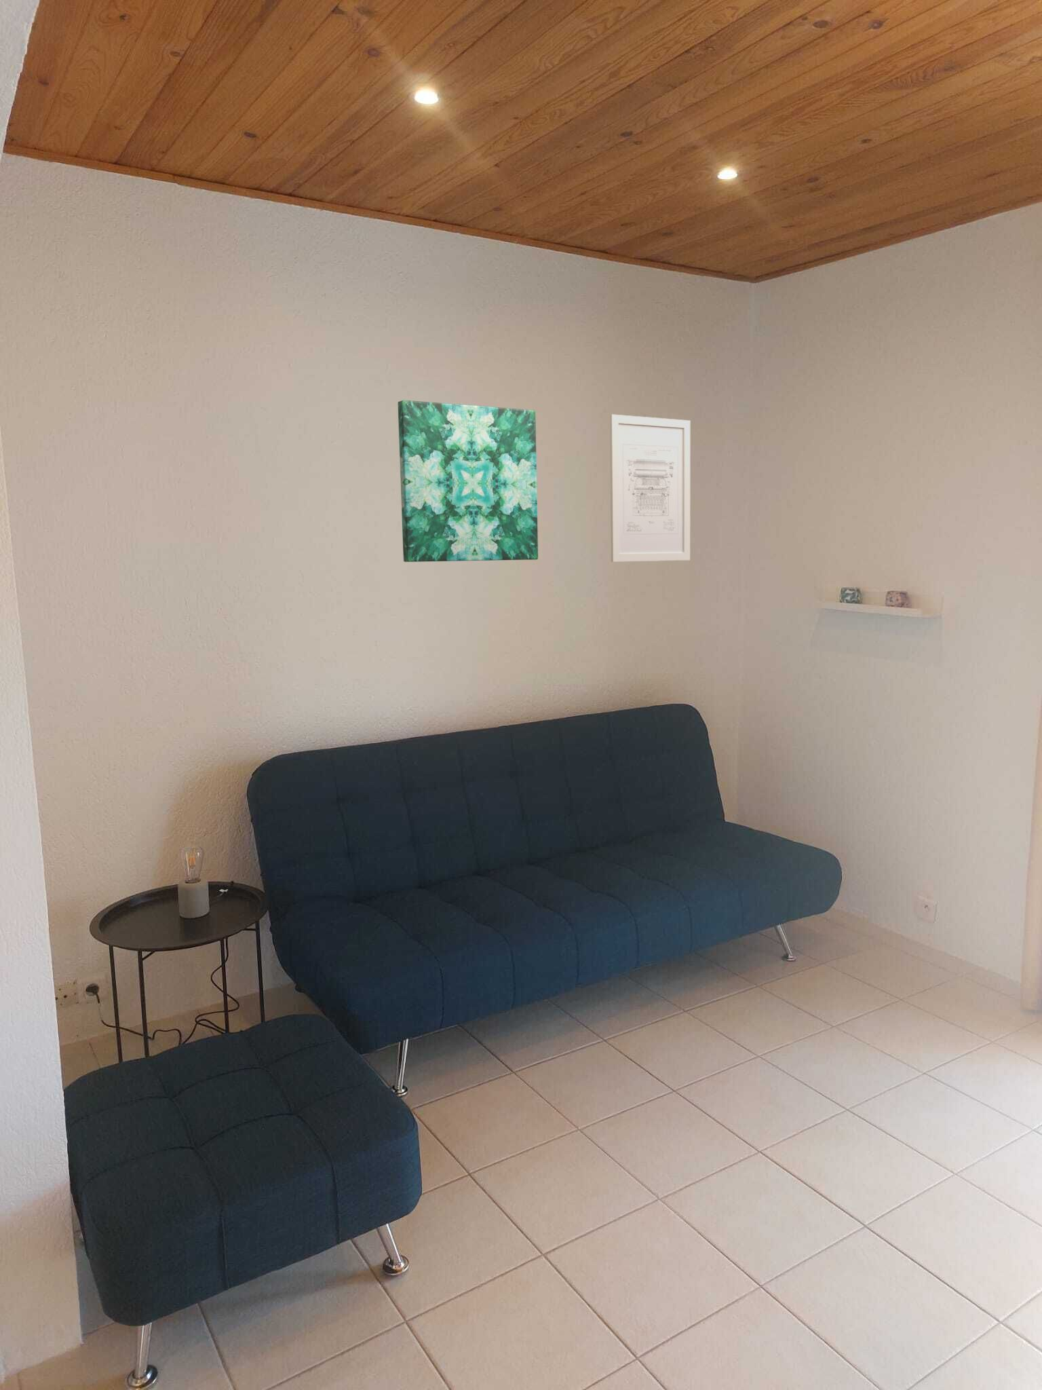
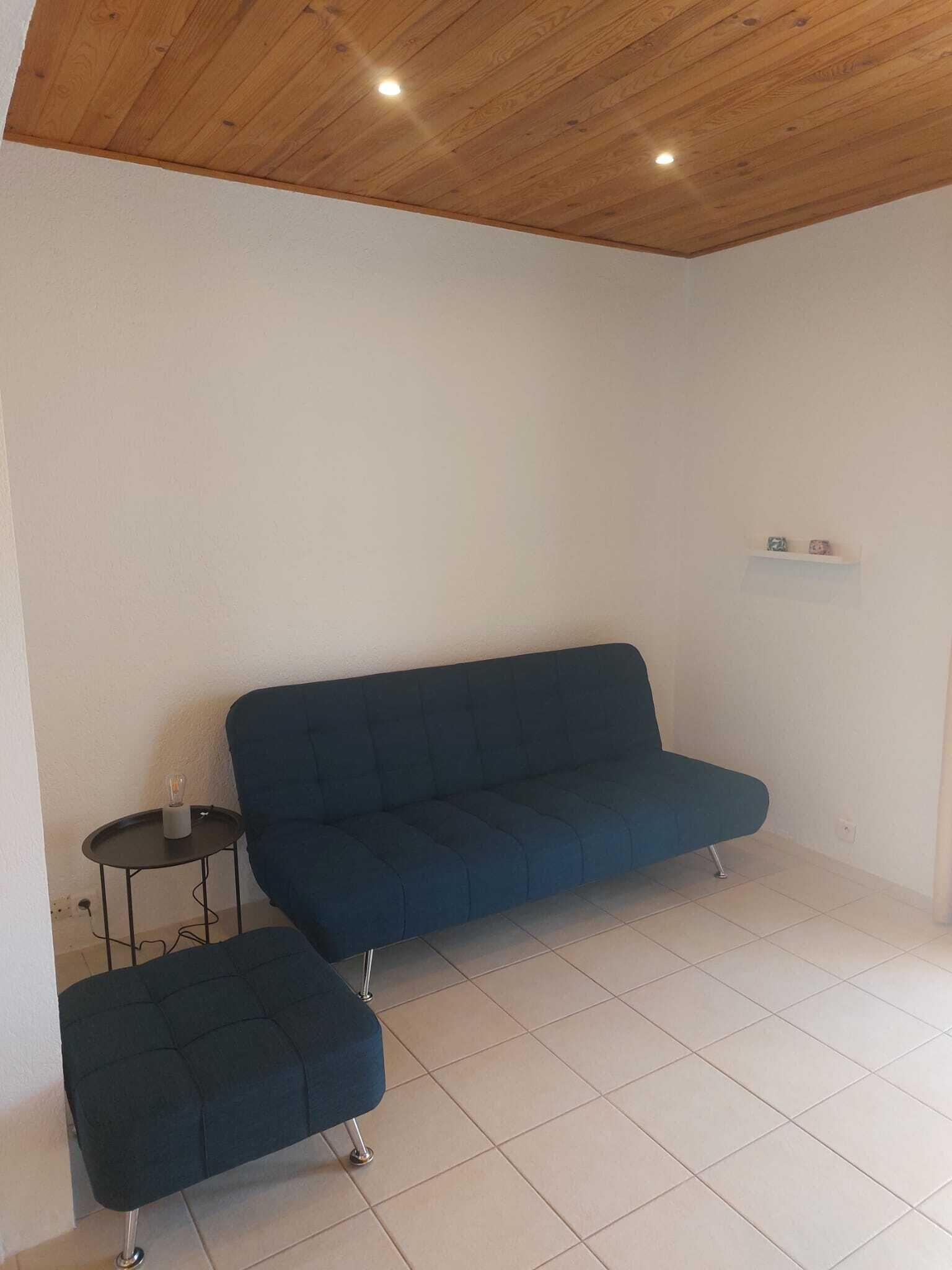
- wall art (471, 484)
- wall art (651, 489)
